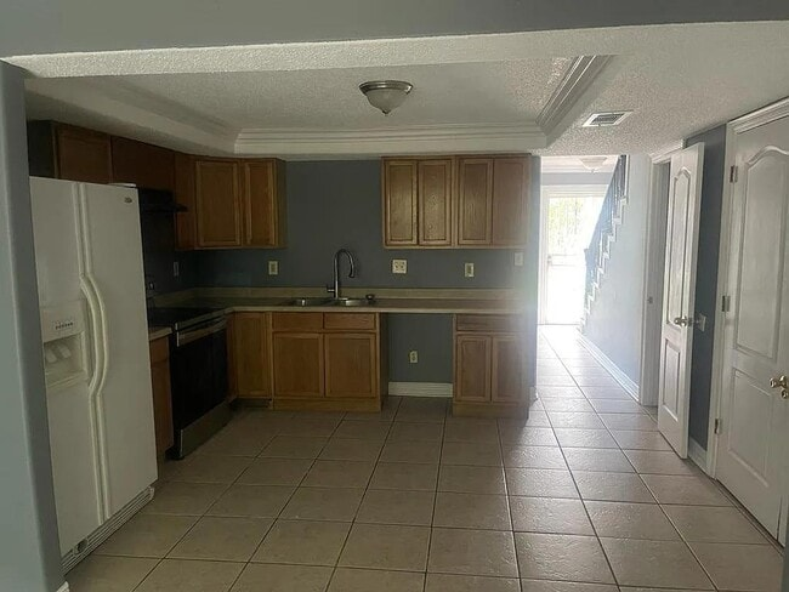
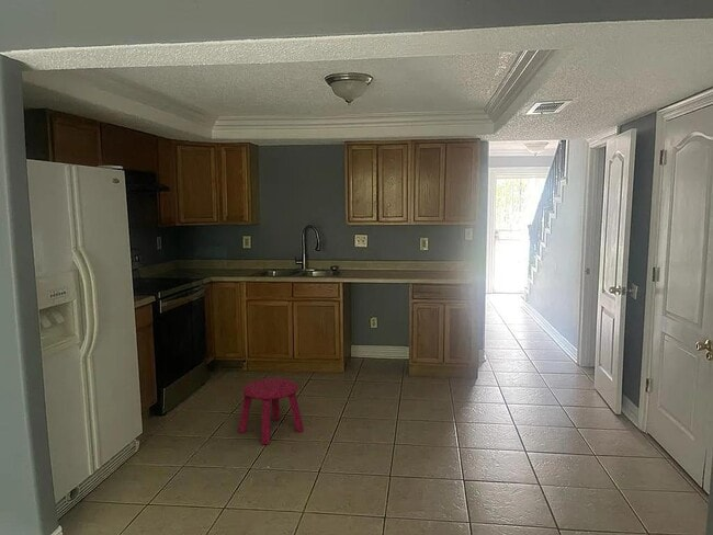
+ stool (270, 407)
